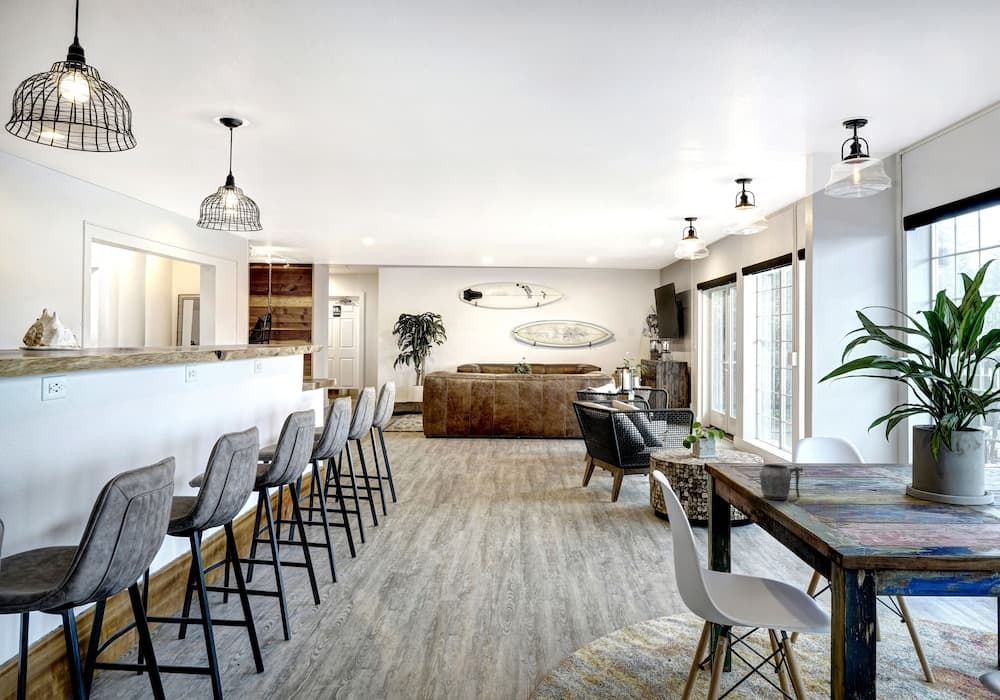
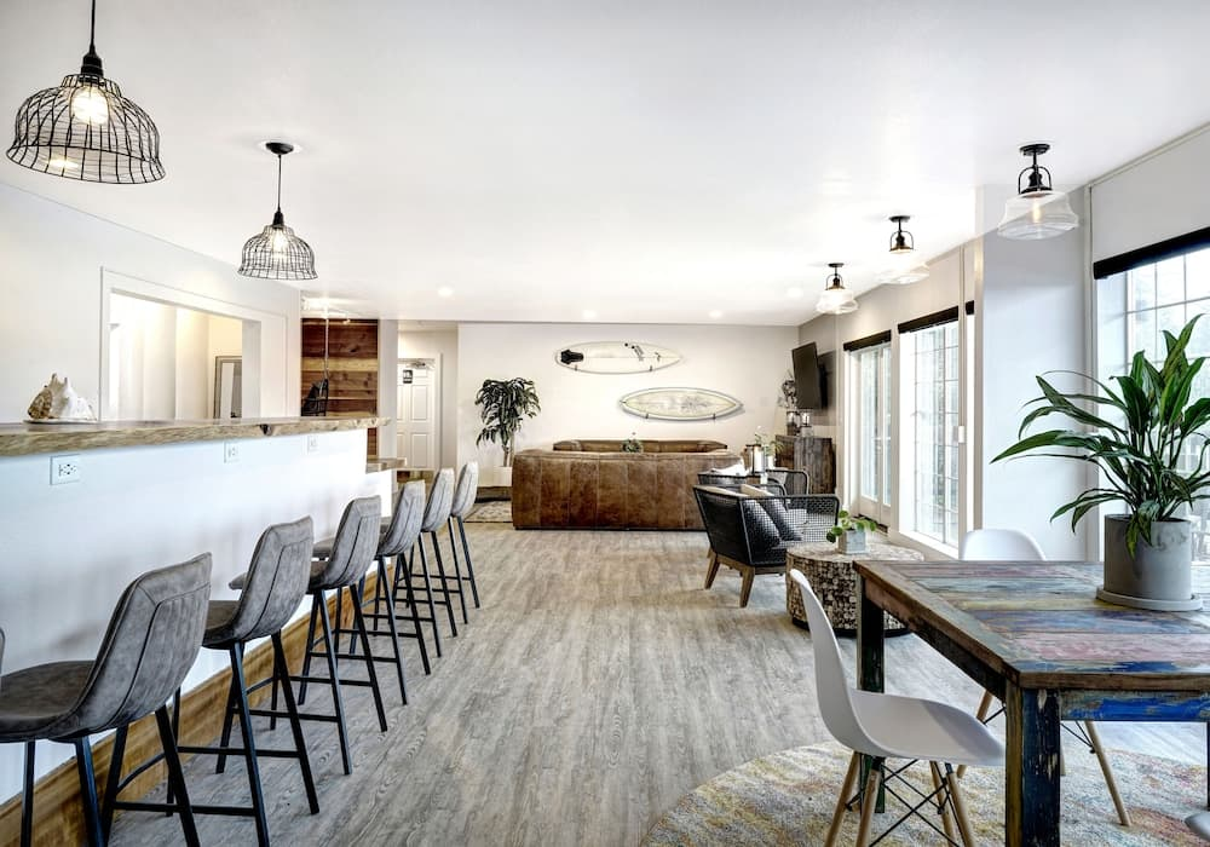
- mug (781, 481)
